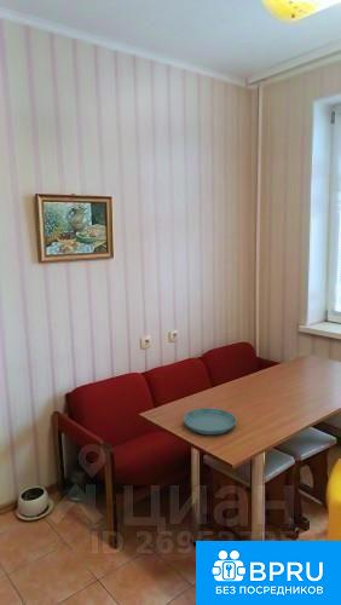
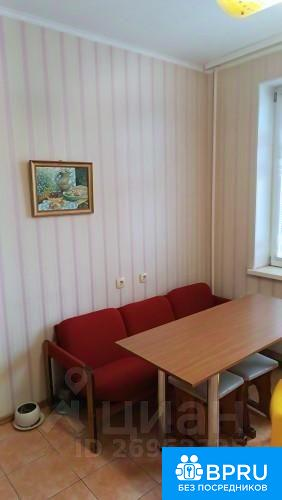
- saucer (209, 421)
